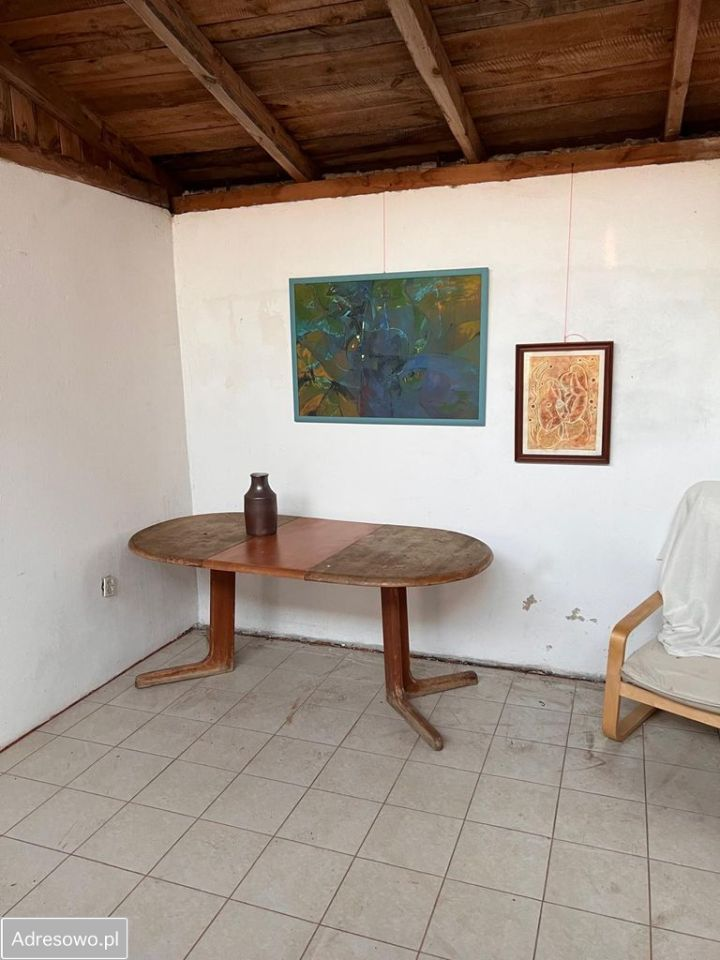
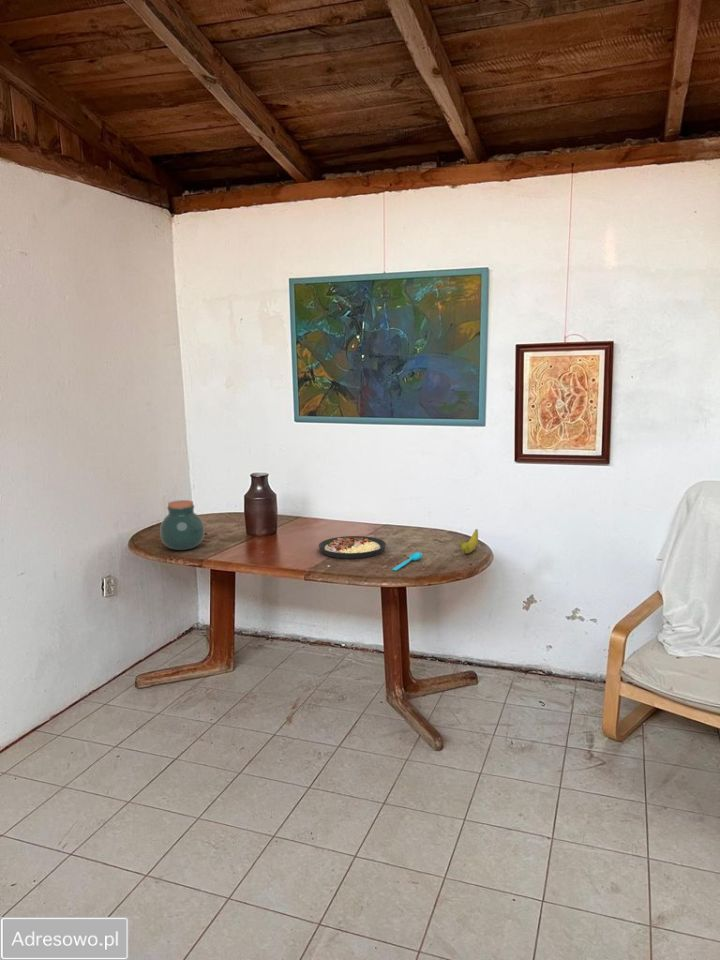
+ plate (352, 545)
+ spoon (407, 561)
+ jar (182, 525)
+ banana (469, 542)
